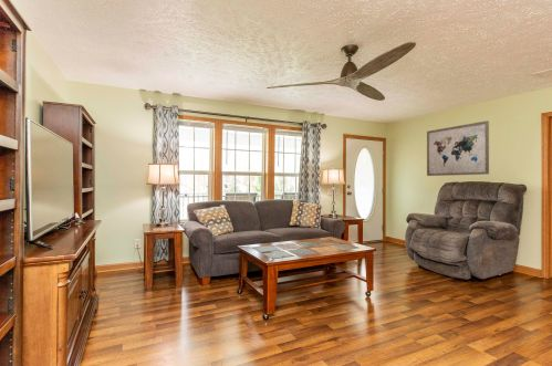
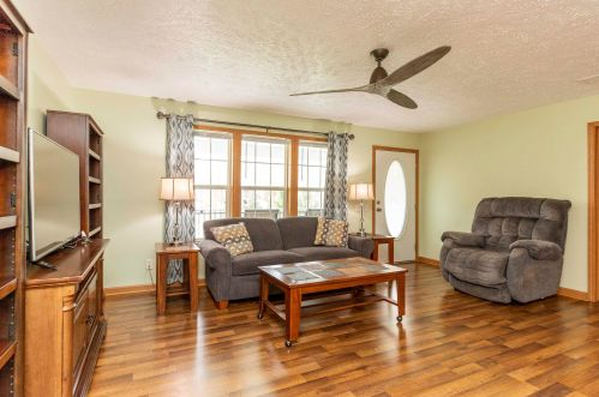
- wall art (455, 150)
